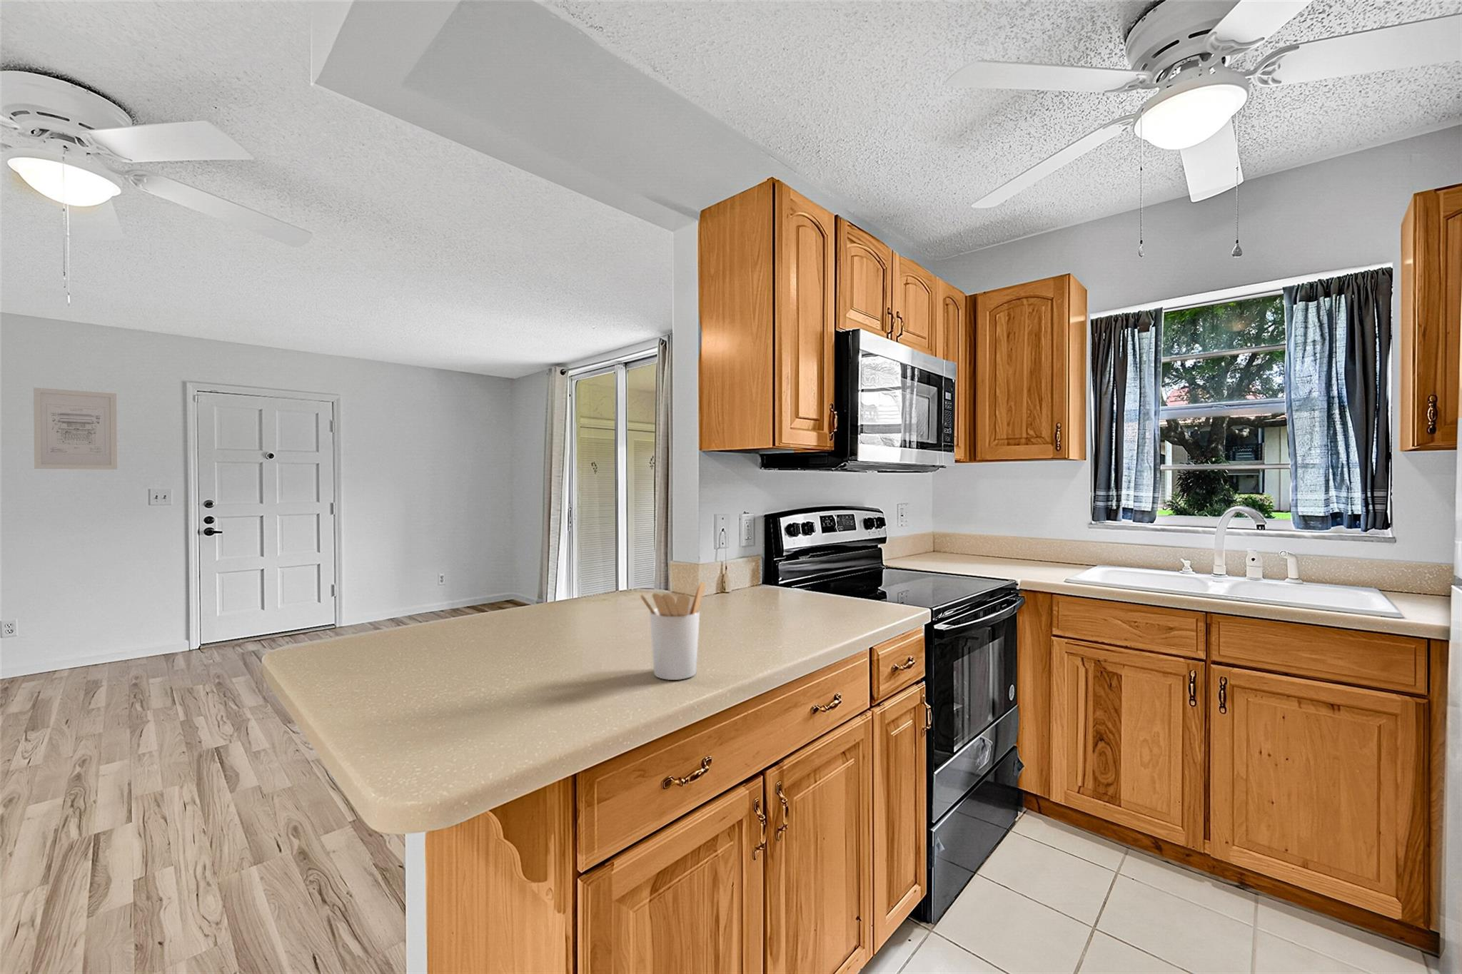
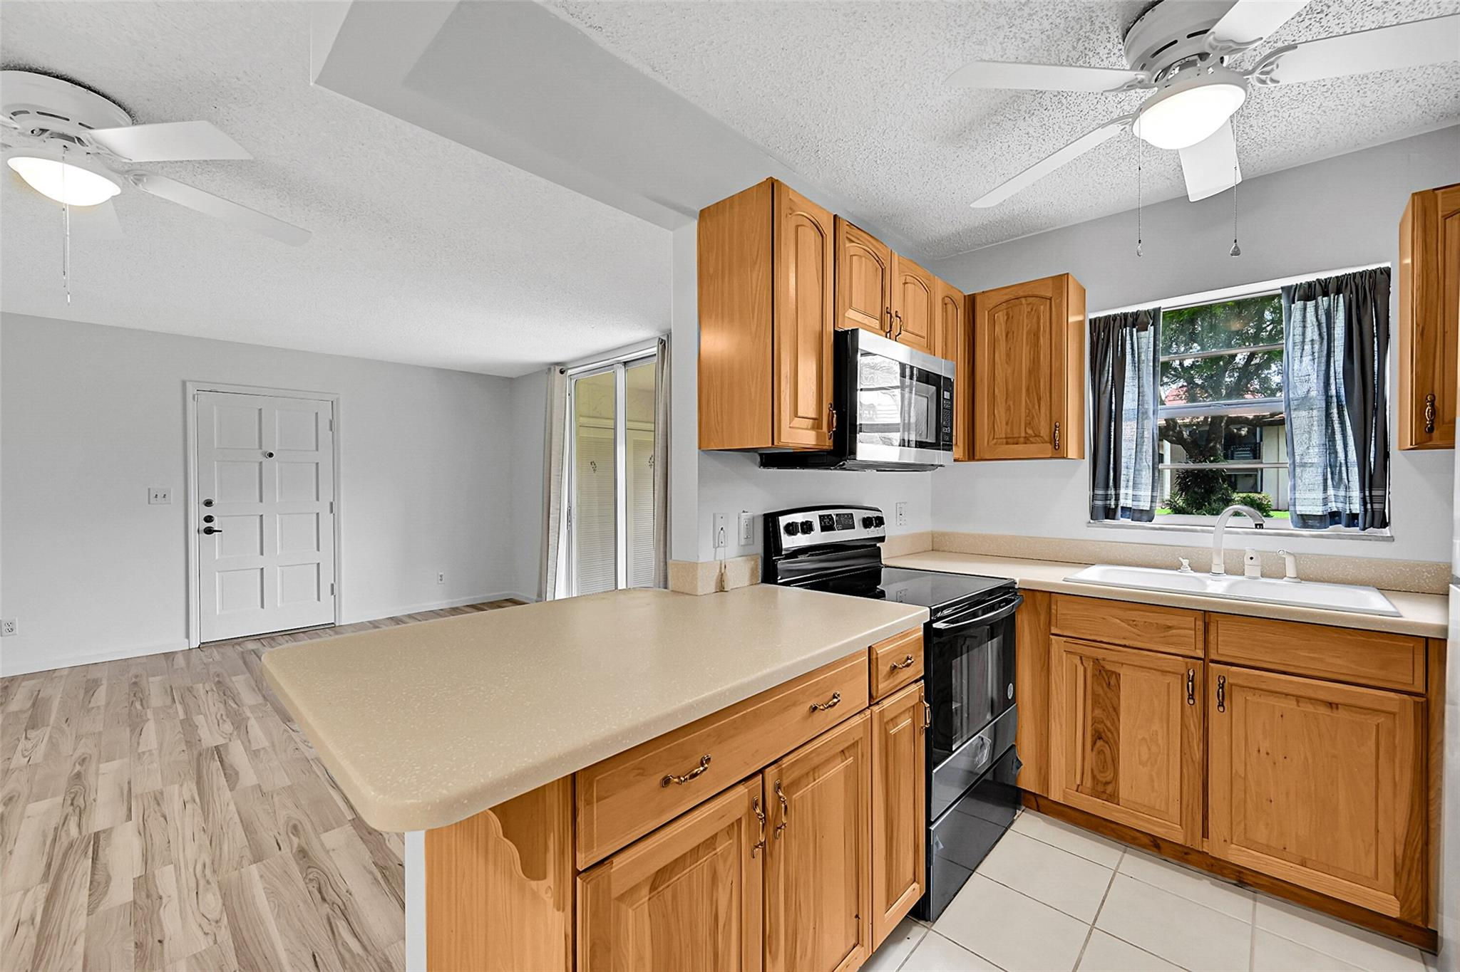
- utensil holder (674, 630)
- wall art (76, 429)
